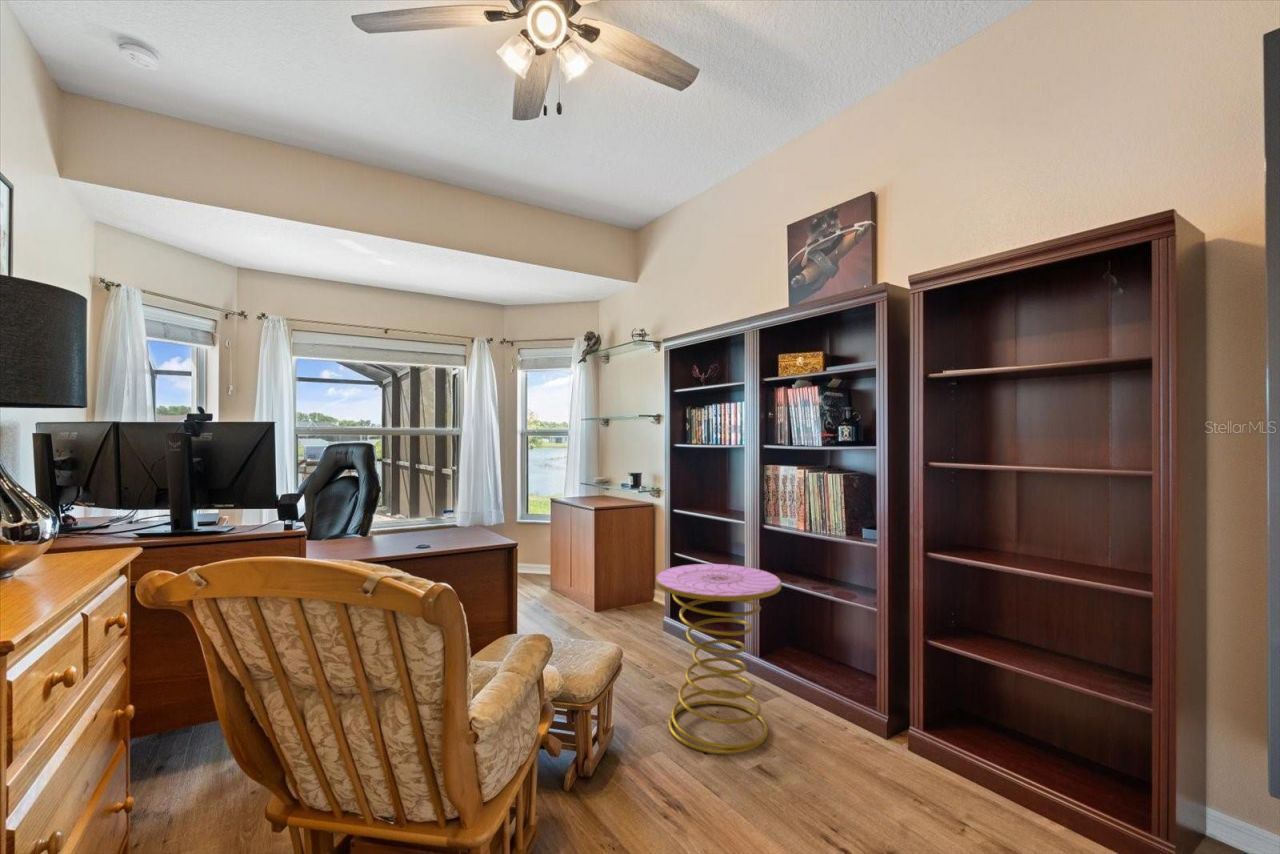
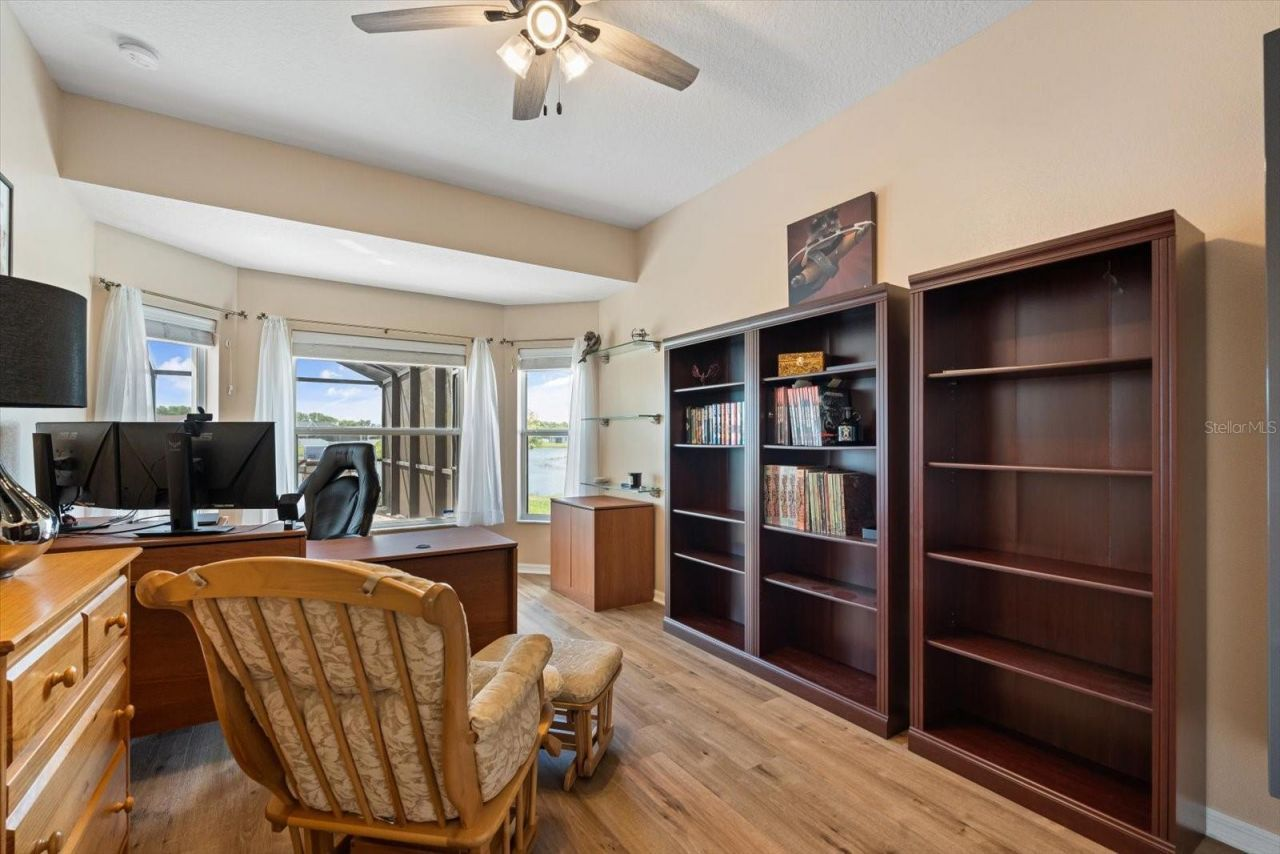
- side table (717, 652)
